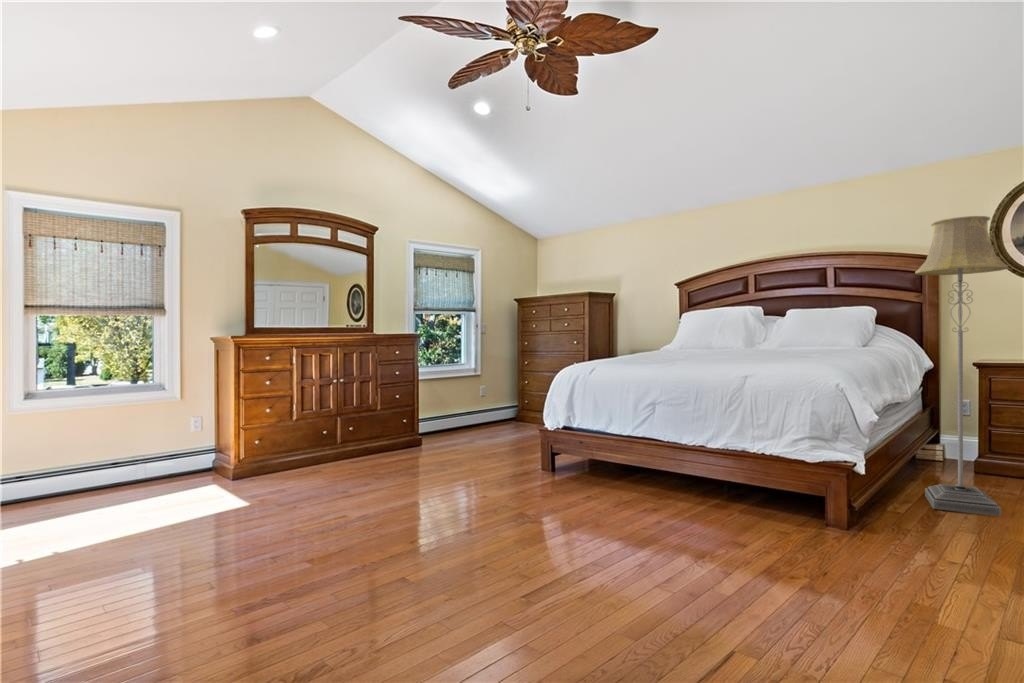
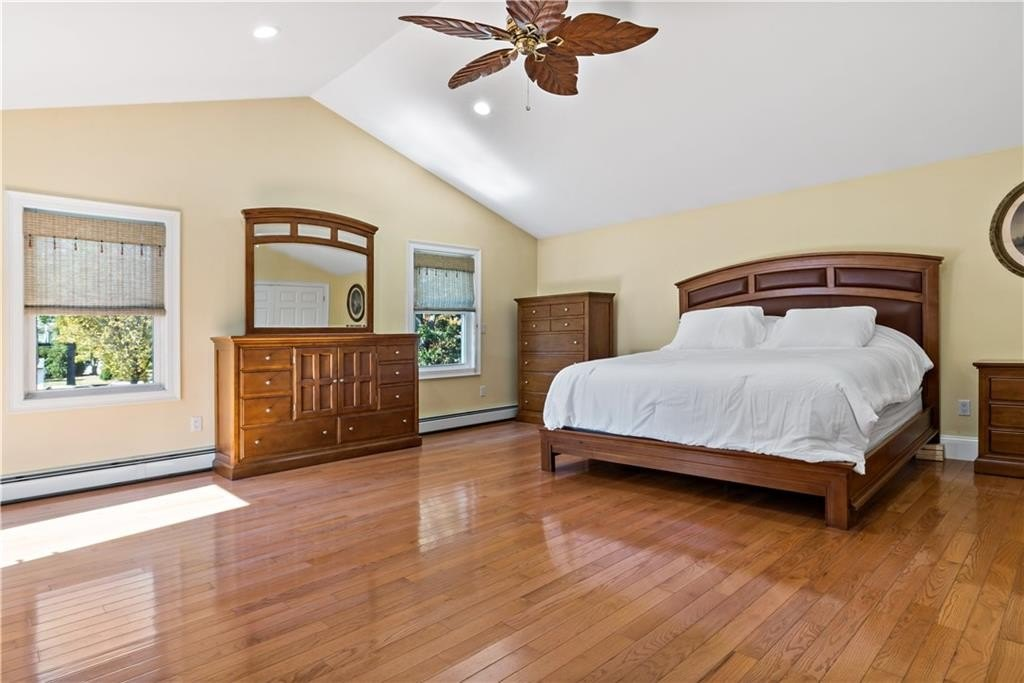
- floor lamp (960, 363)
